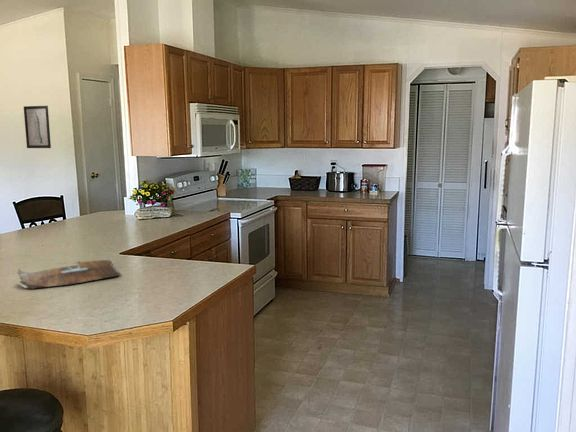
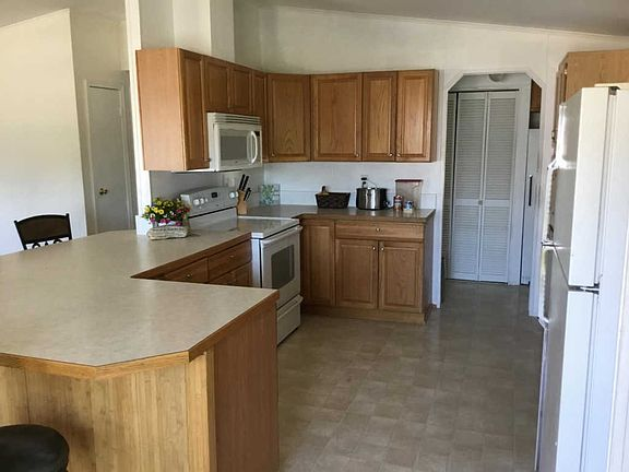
- cutting board (68, 267)
- wall art (37, 127)
